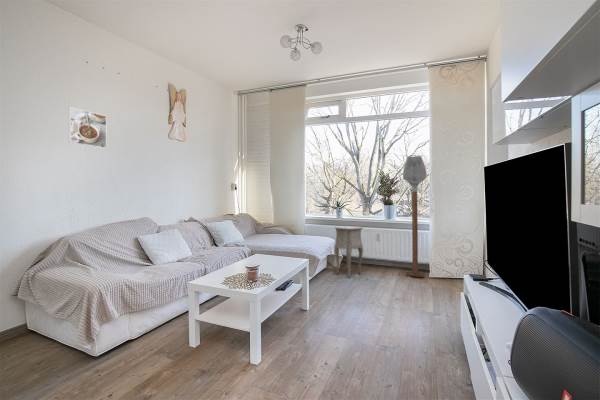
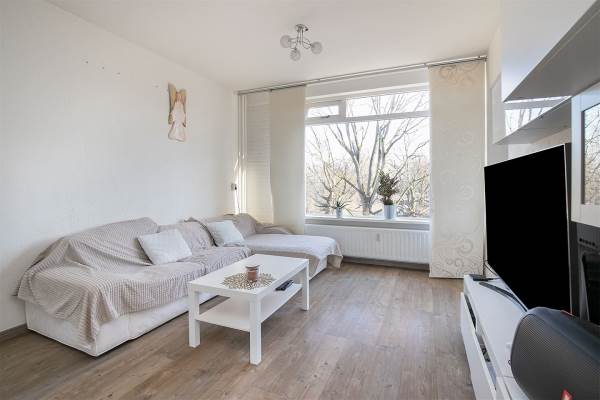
- side table (348, 250)
- shovel (414, 216)
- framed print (88, 128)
